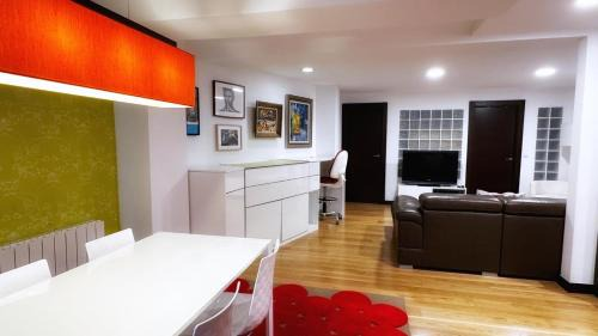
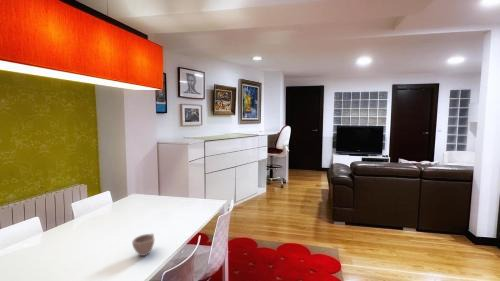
+ cup (145, 244)
